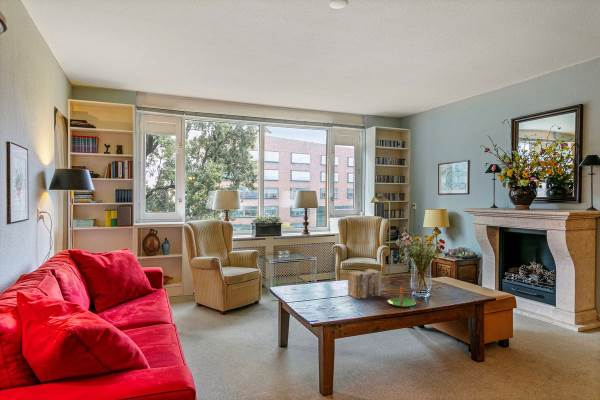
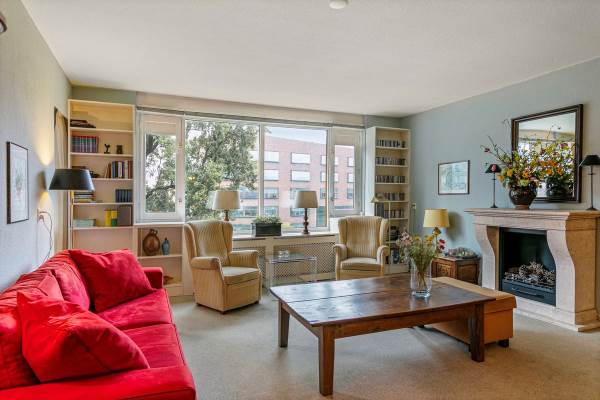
- candle (401, 295)
- books (364, 283)
